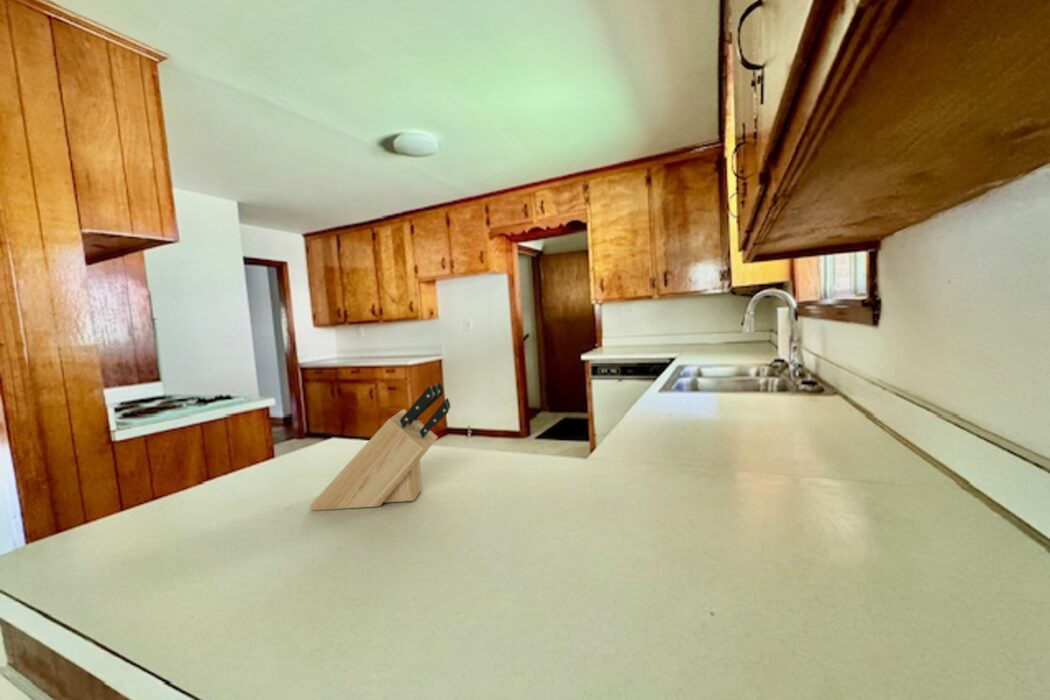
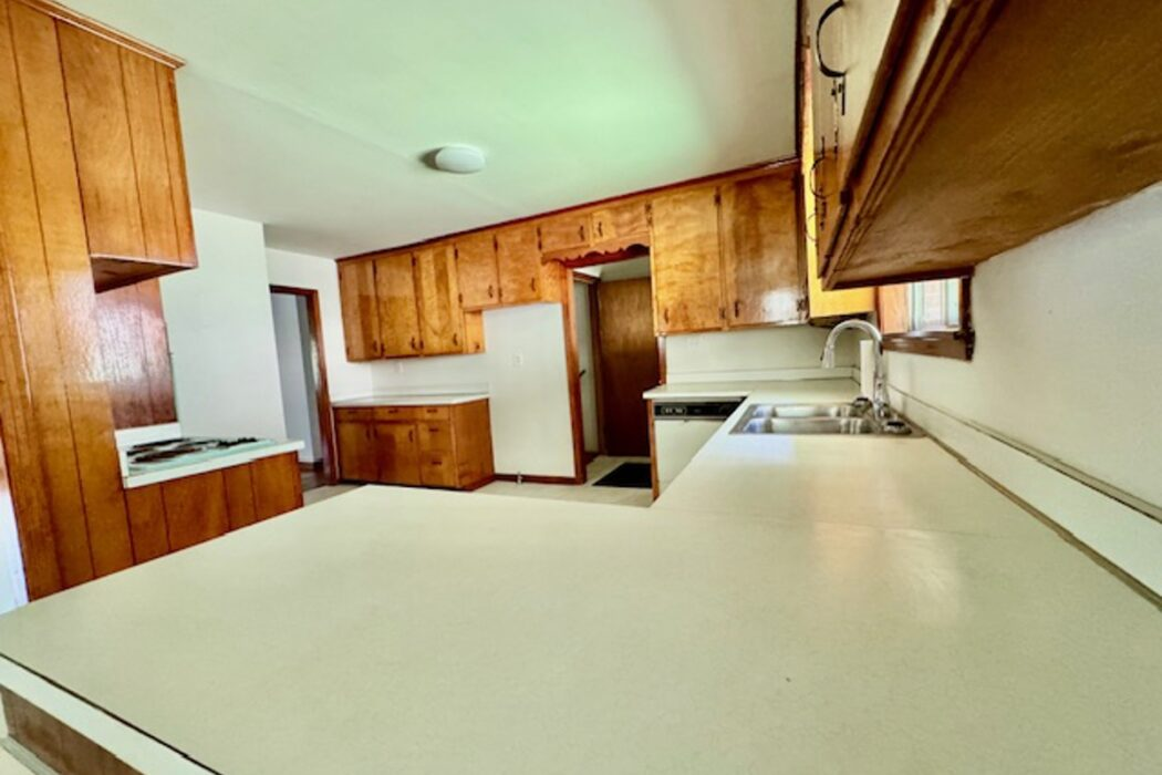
- knife block (384, 442)
